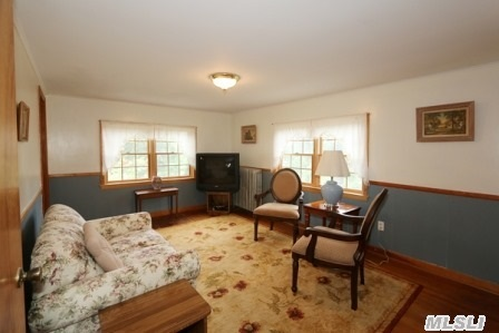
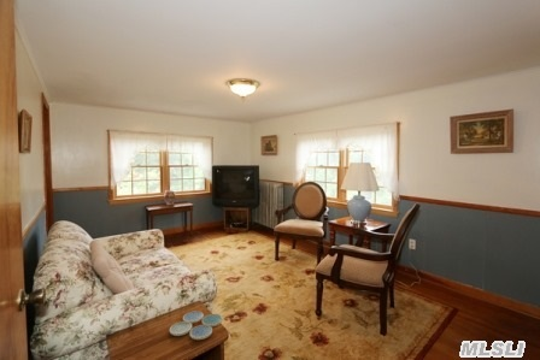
+ drink coaster (196, 321)
